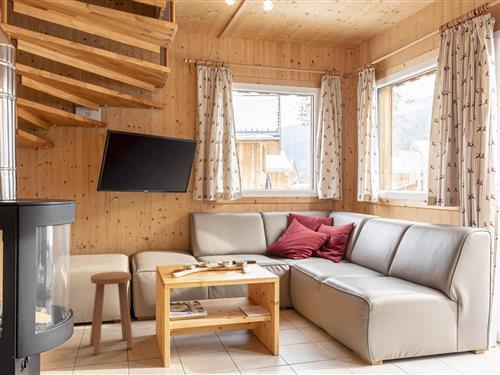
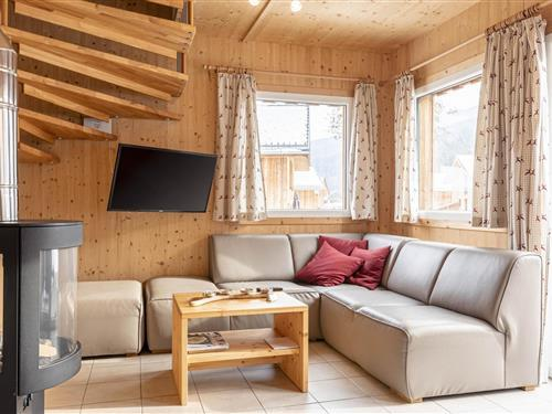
- stool (102, 310)
